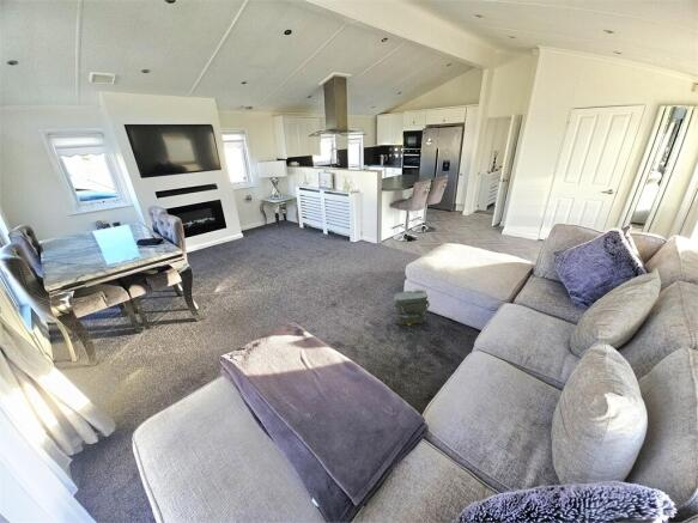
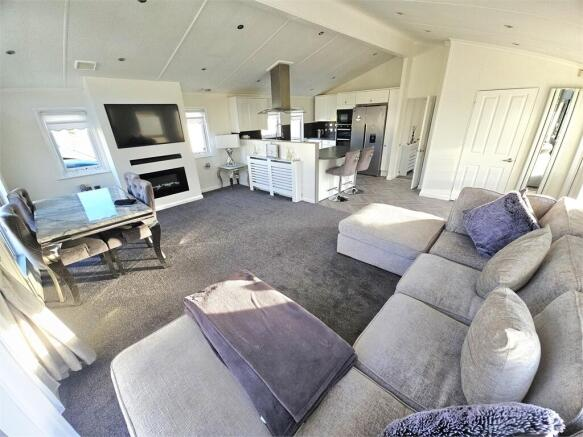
- bag (411, 308)
